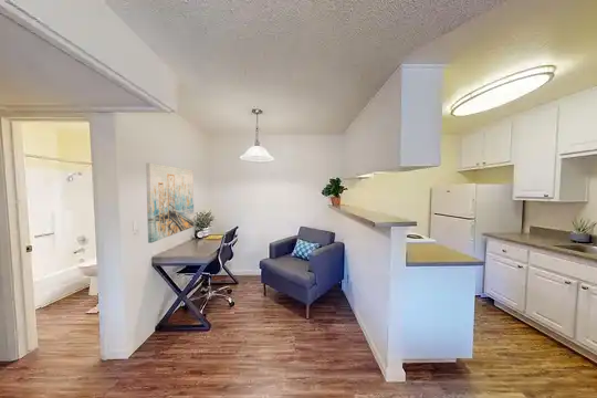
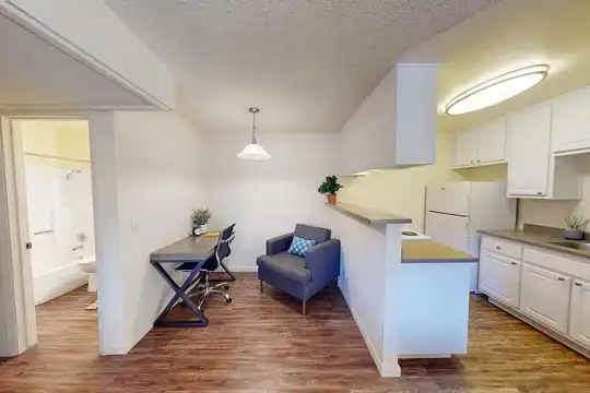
- wall art (174, 200)
